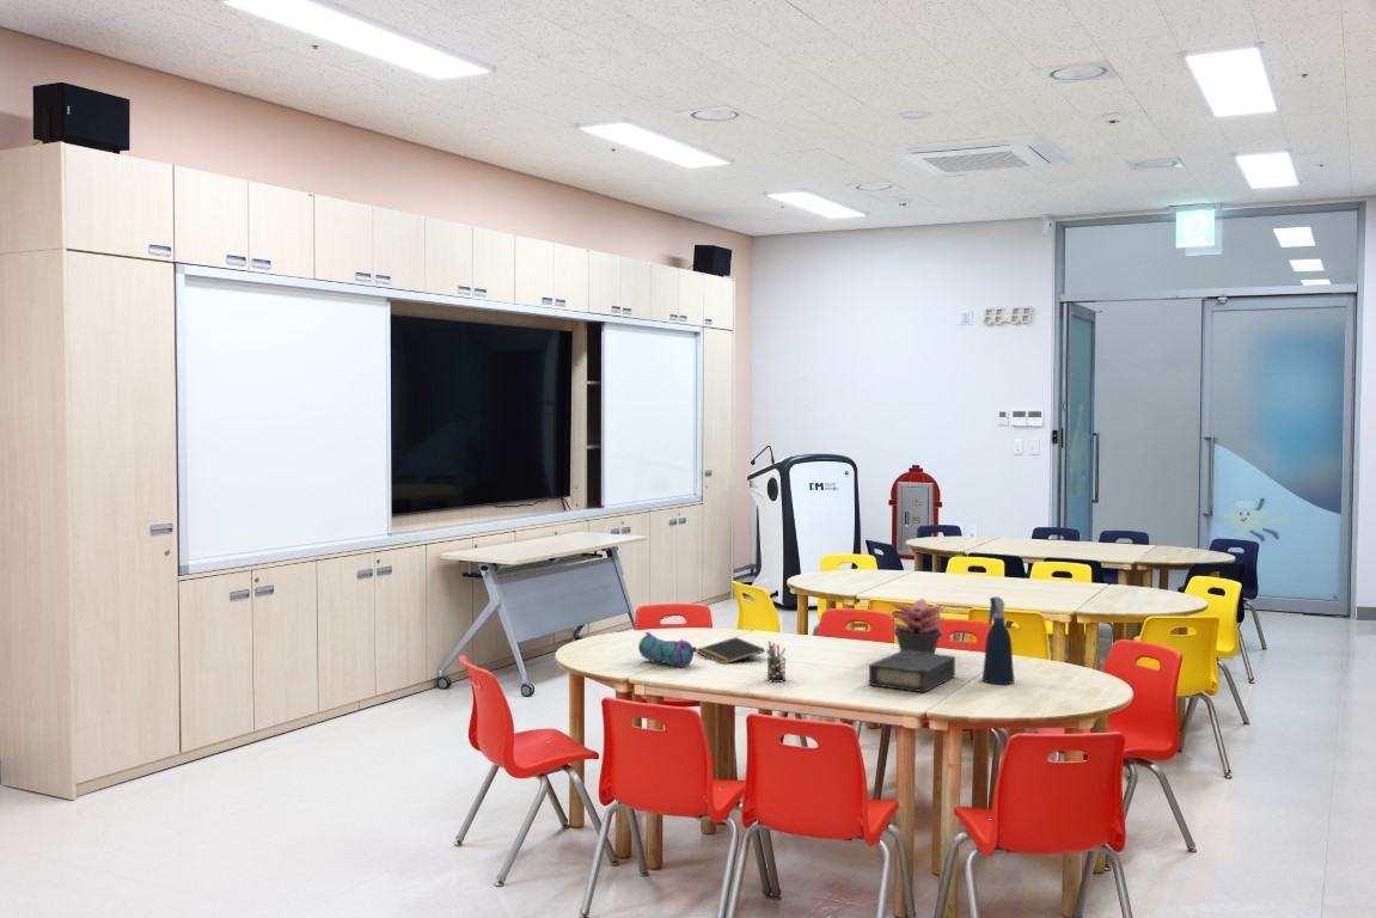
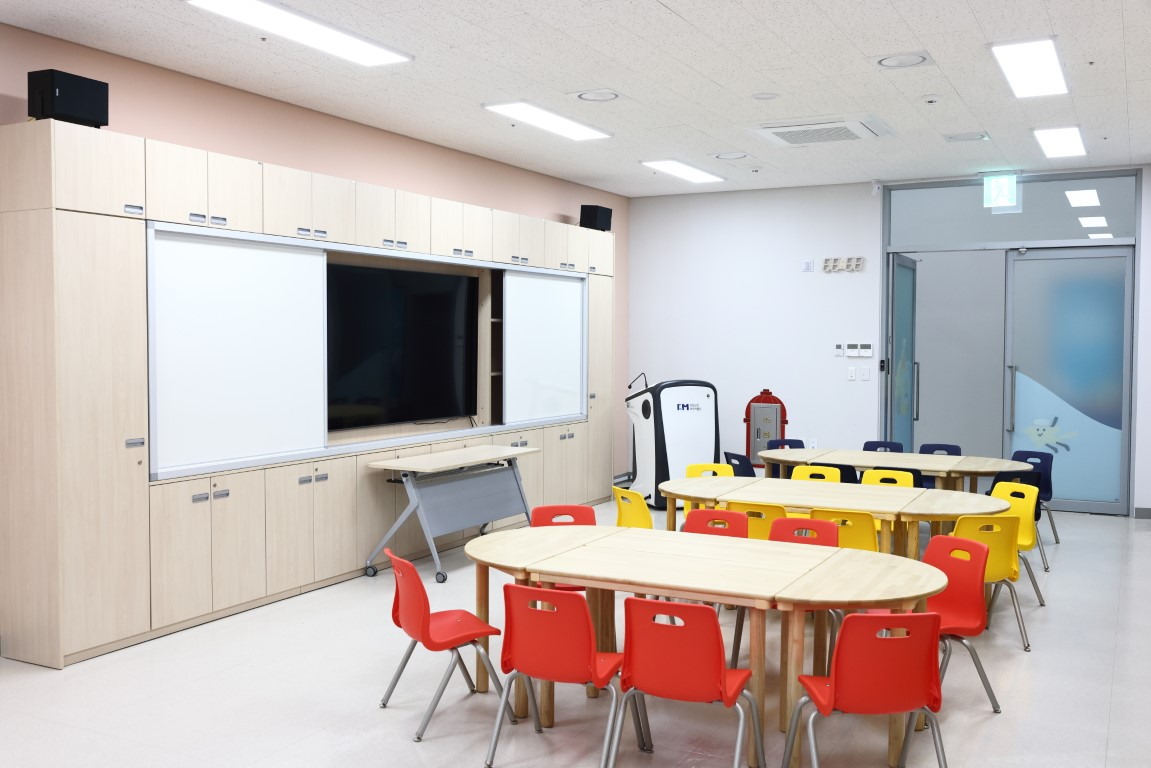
- succulent plant (917, 630)
- pen holder (773, 661)
- pencil case (666, 649)
- spray bottle (998, 638)
- book (912, 669)
- notepad (729, 650)
